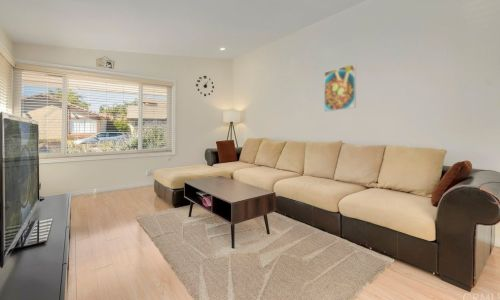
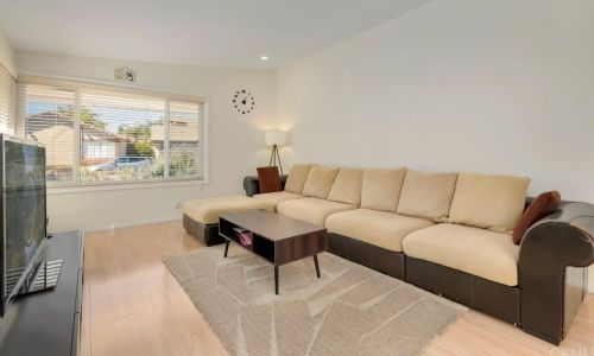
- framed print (339, 89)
